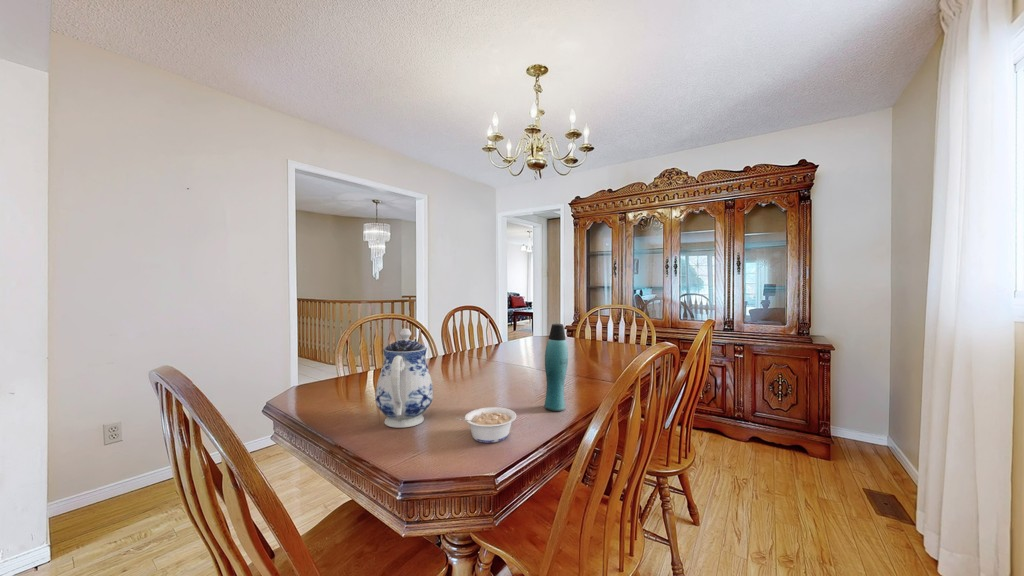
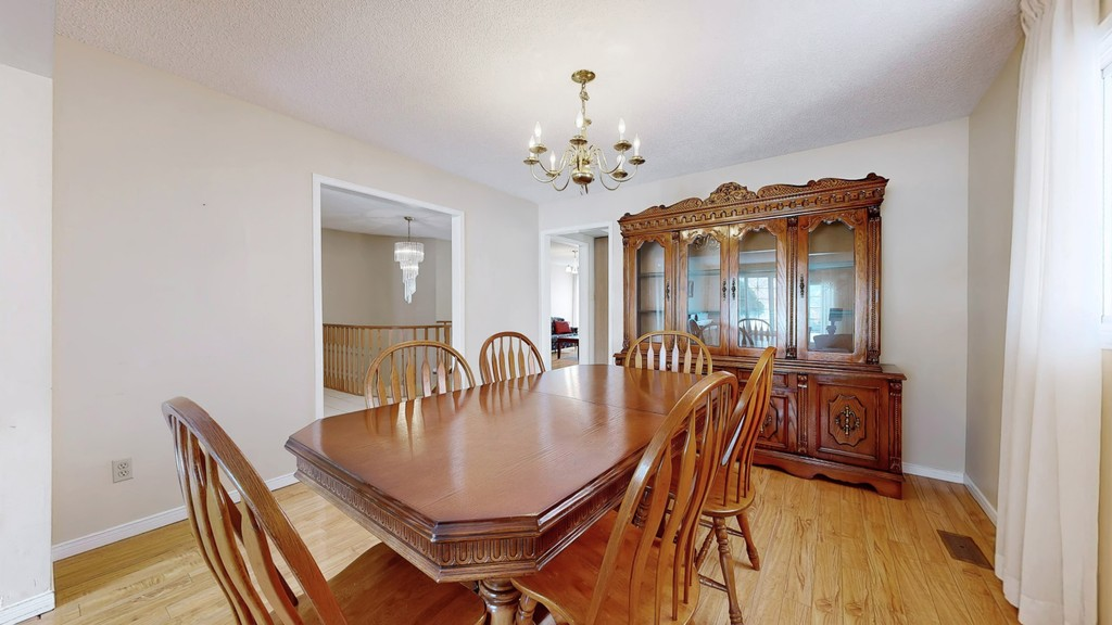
- legume (489, 424)
- teapot (405, 374)
- bottle (556, 366)
